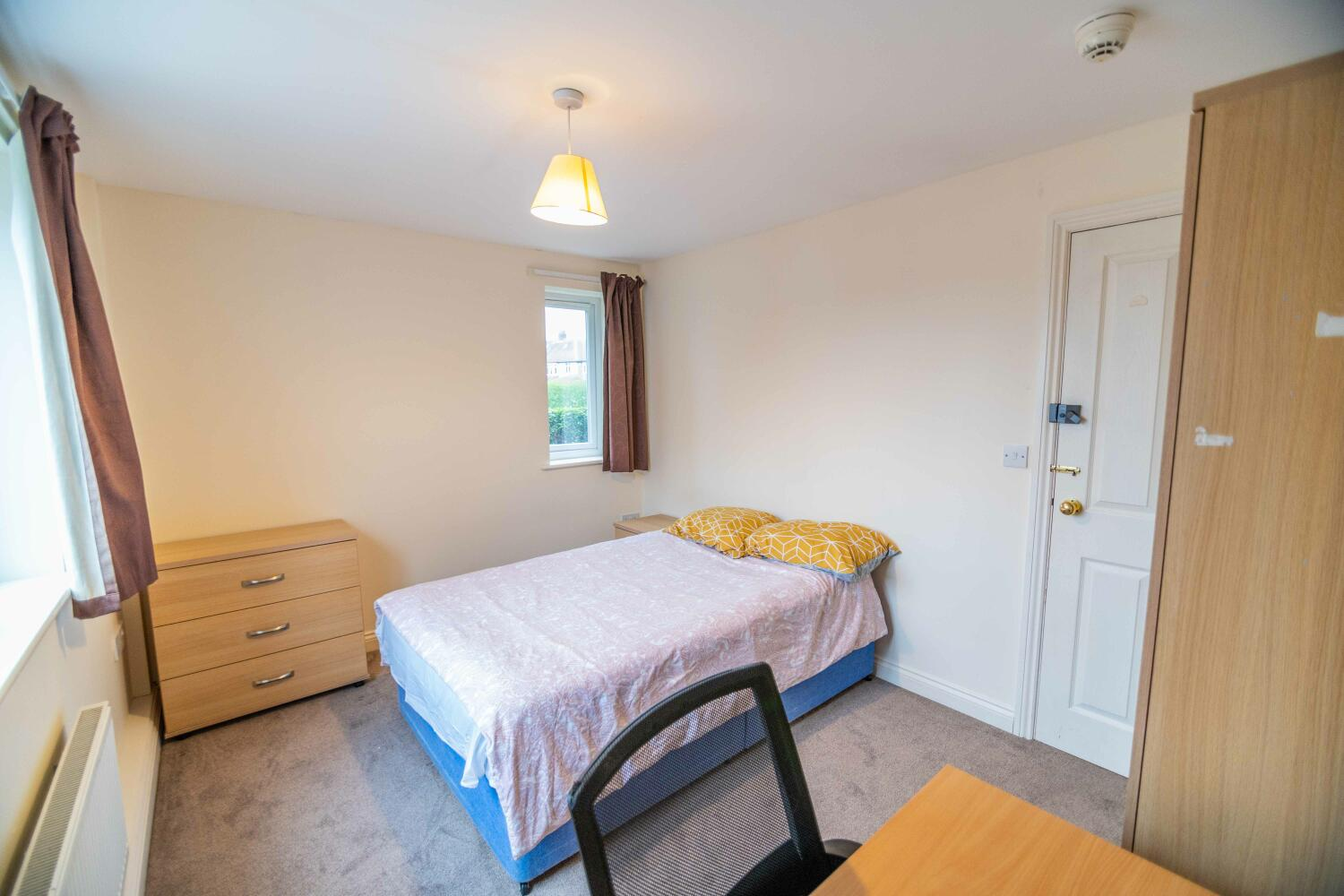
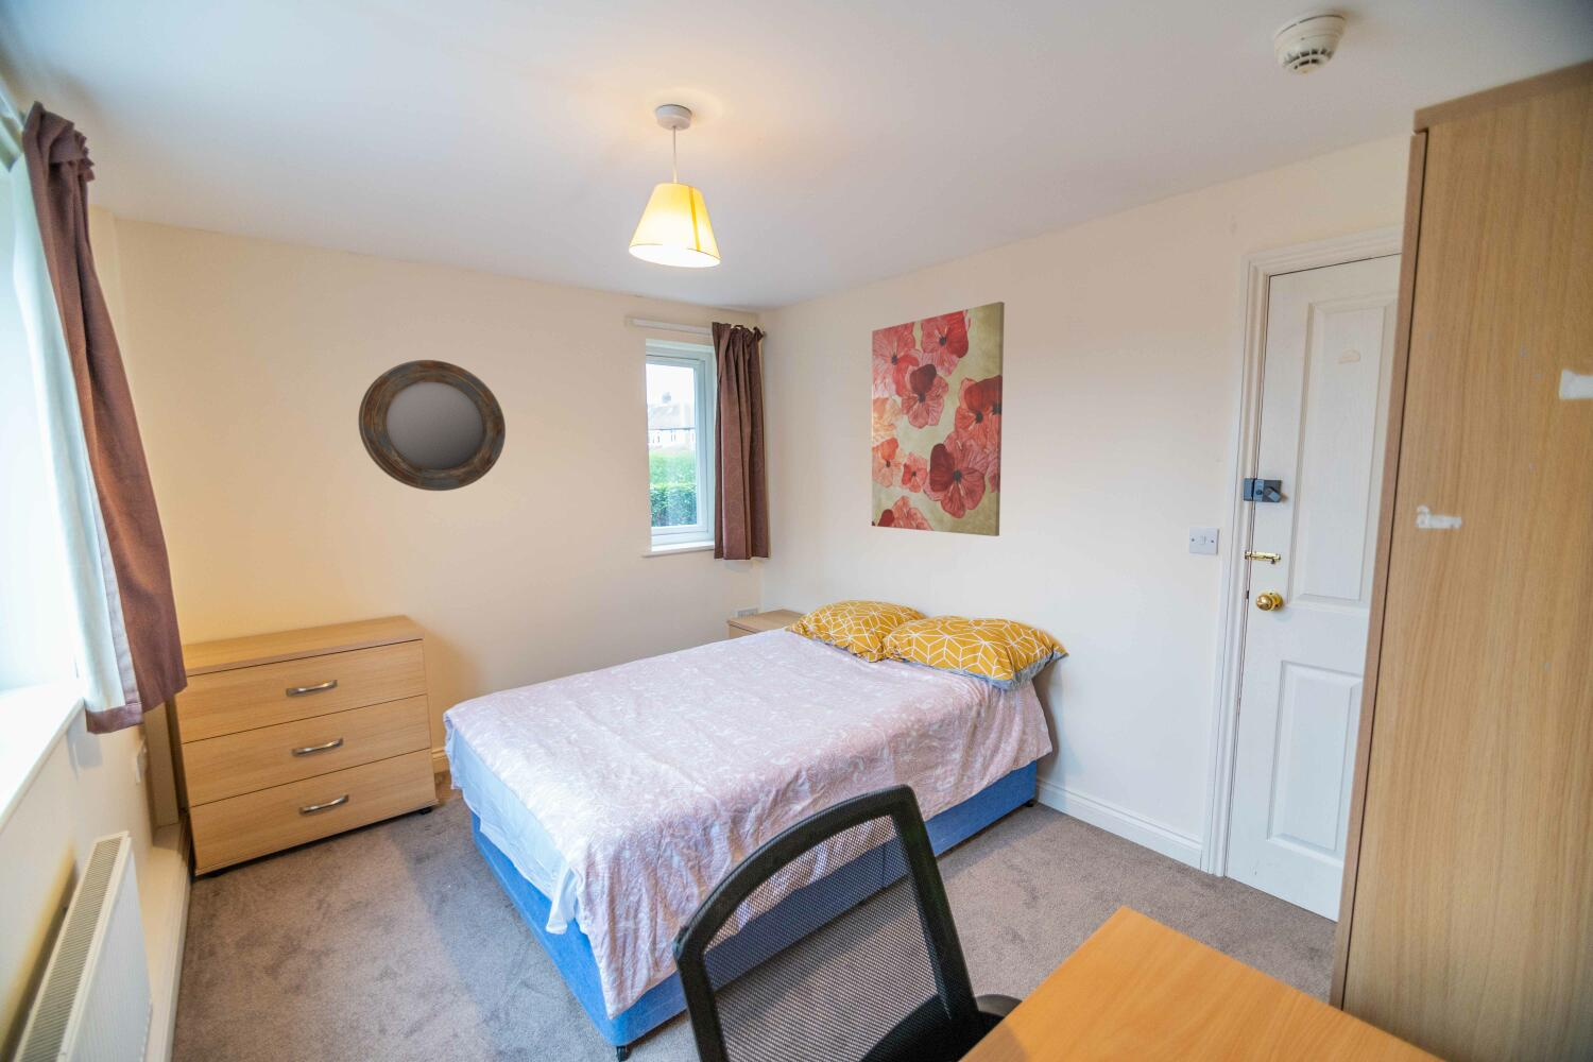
+ wall art (930, 426)
+ home mirror (435, 426)
